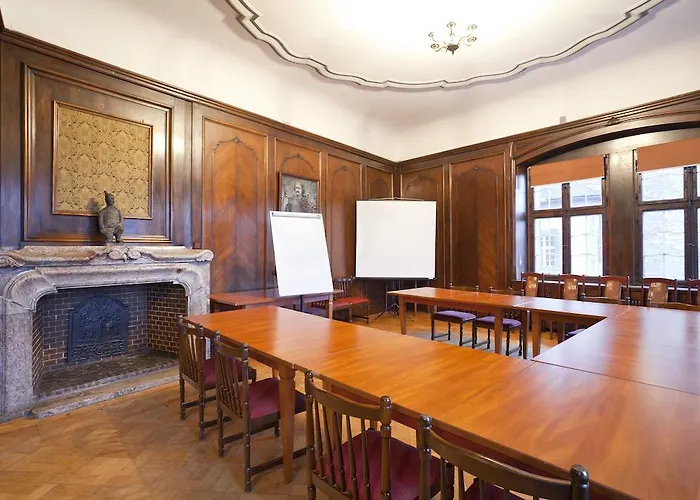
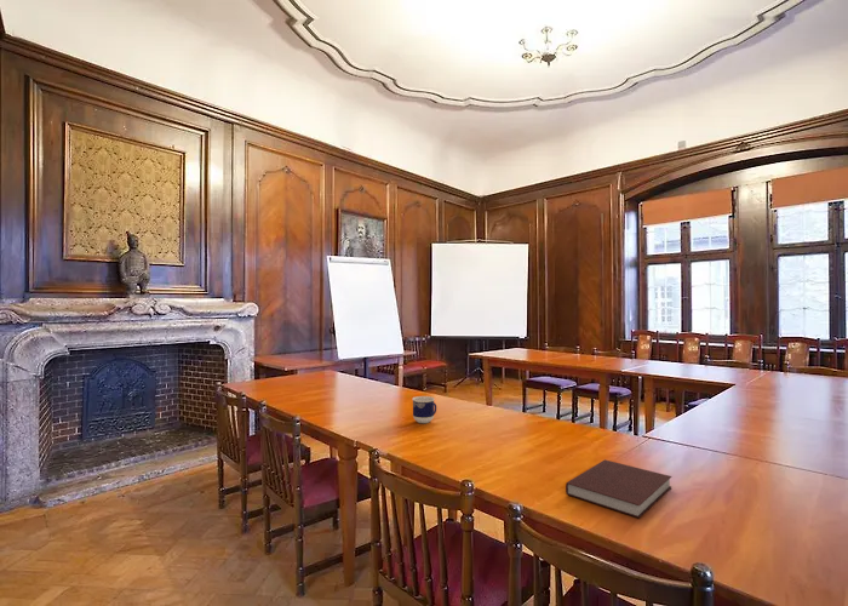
+ cup (425, 410)
+ notebook (619, 485)
